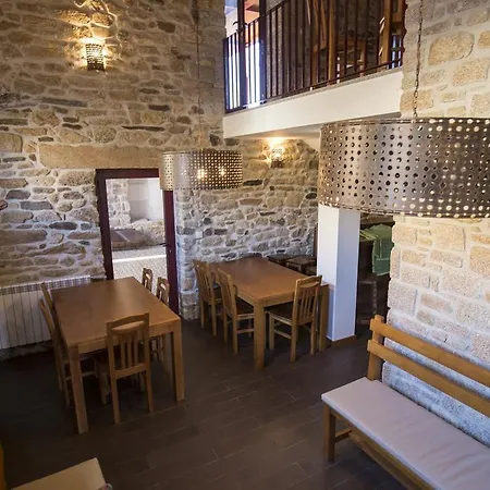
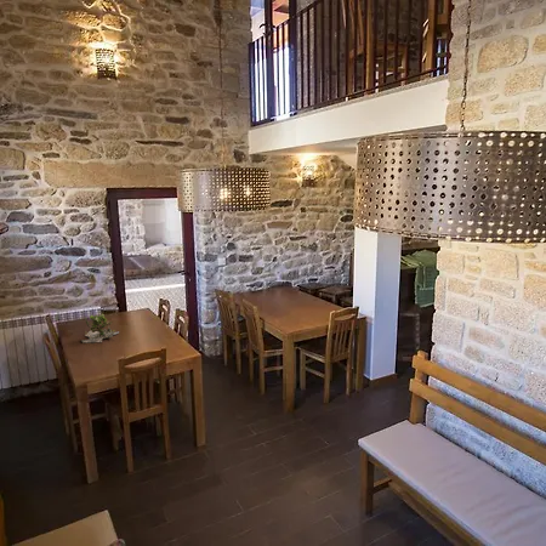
+ plant (101, 325)
